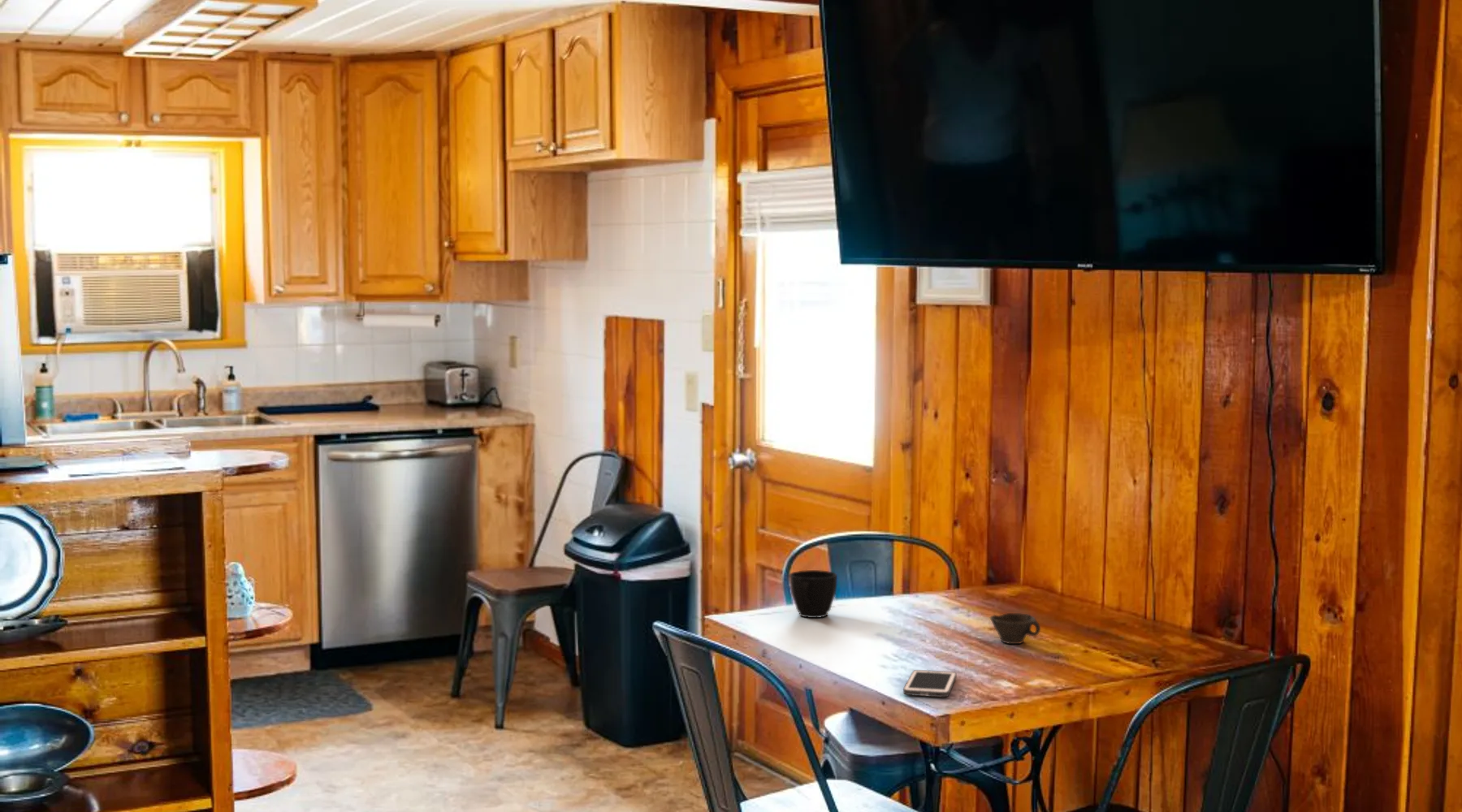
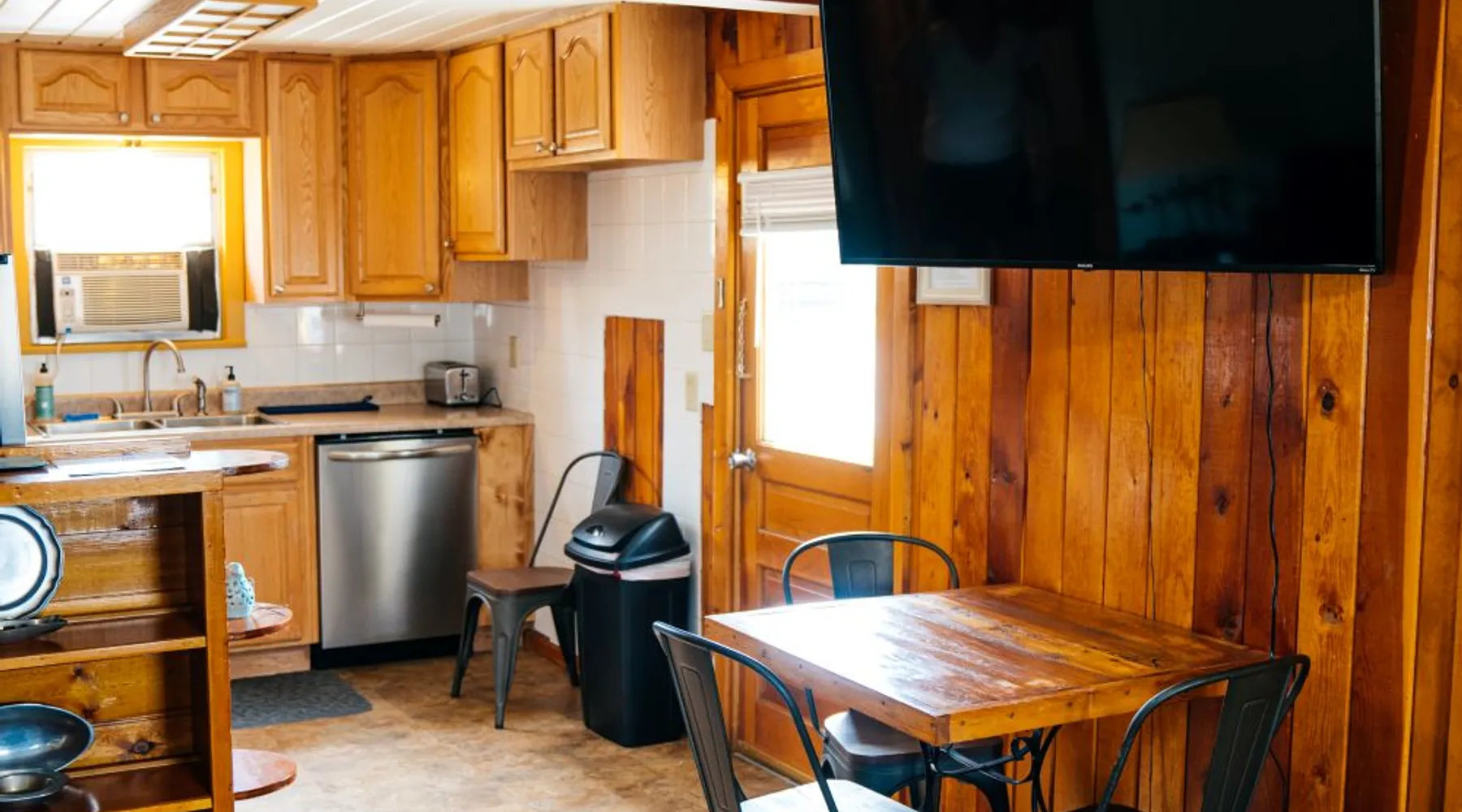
- cup (811, 594)
- cup (1014, 629)
- cell phone (930, 683)
